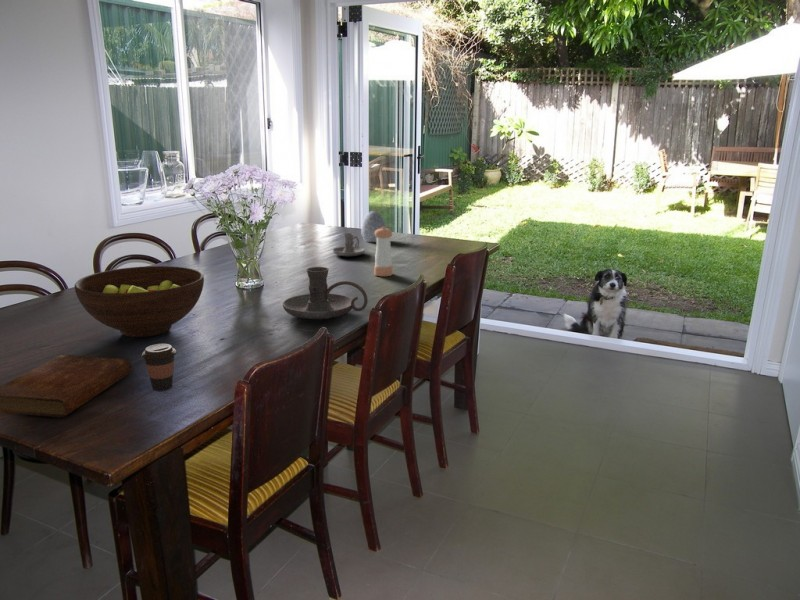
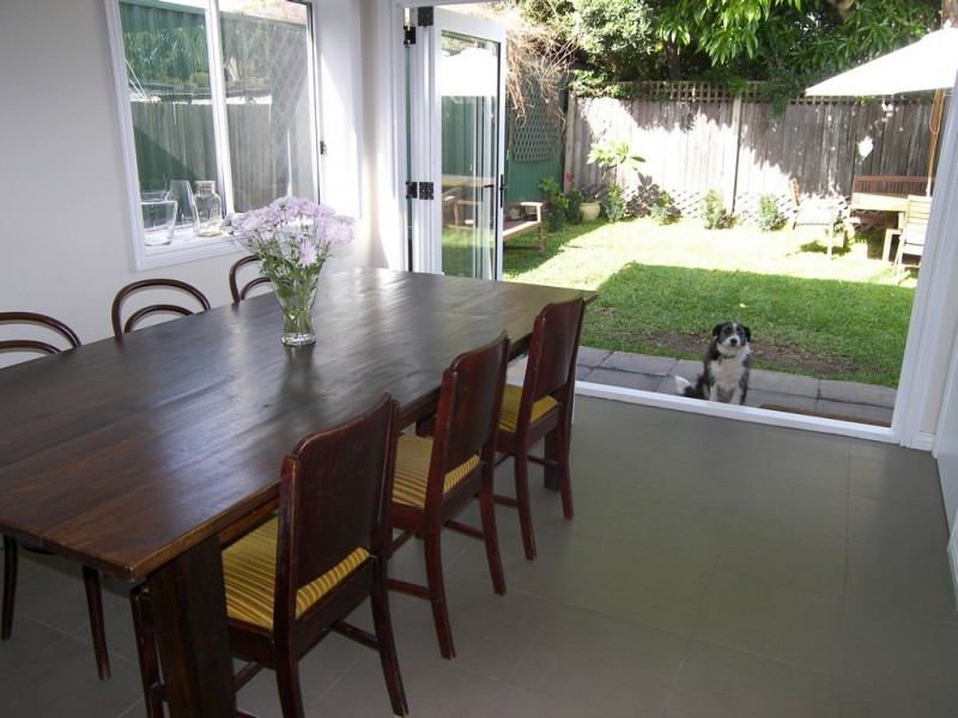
- candle holder (350, 244)
- pepper shaker (383, 250)
- coffee cup (160, 367)
- bible (64, 383)
- candle holder (325, 292)
- fruit bowl (143, 305)
- decorative egg (373, 226)
